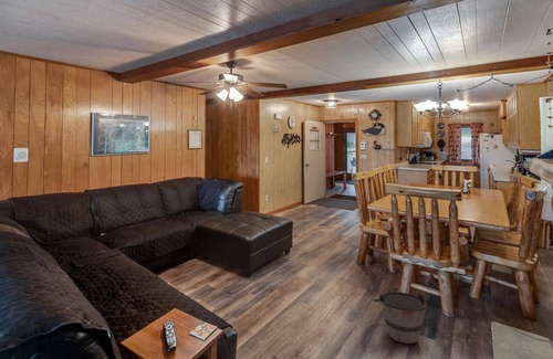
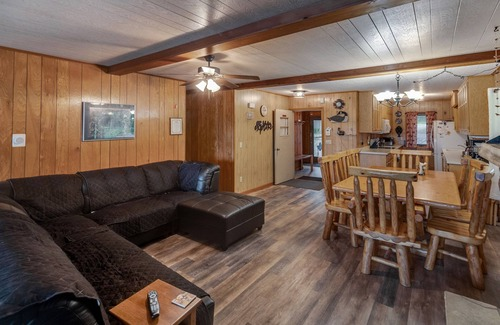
- bucket (399, 312)
